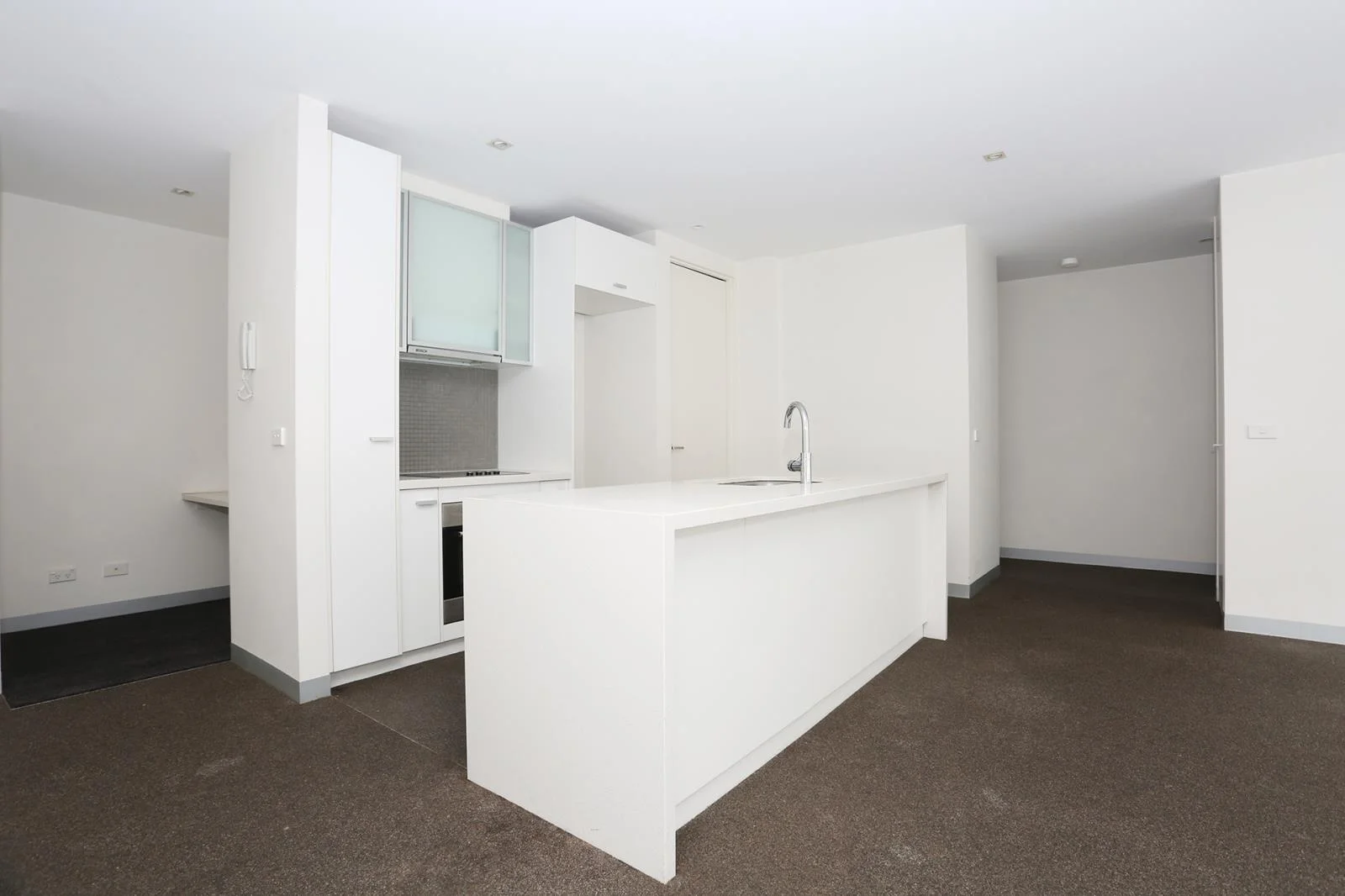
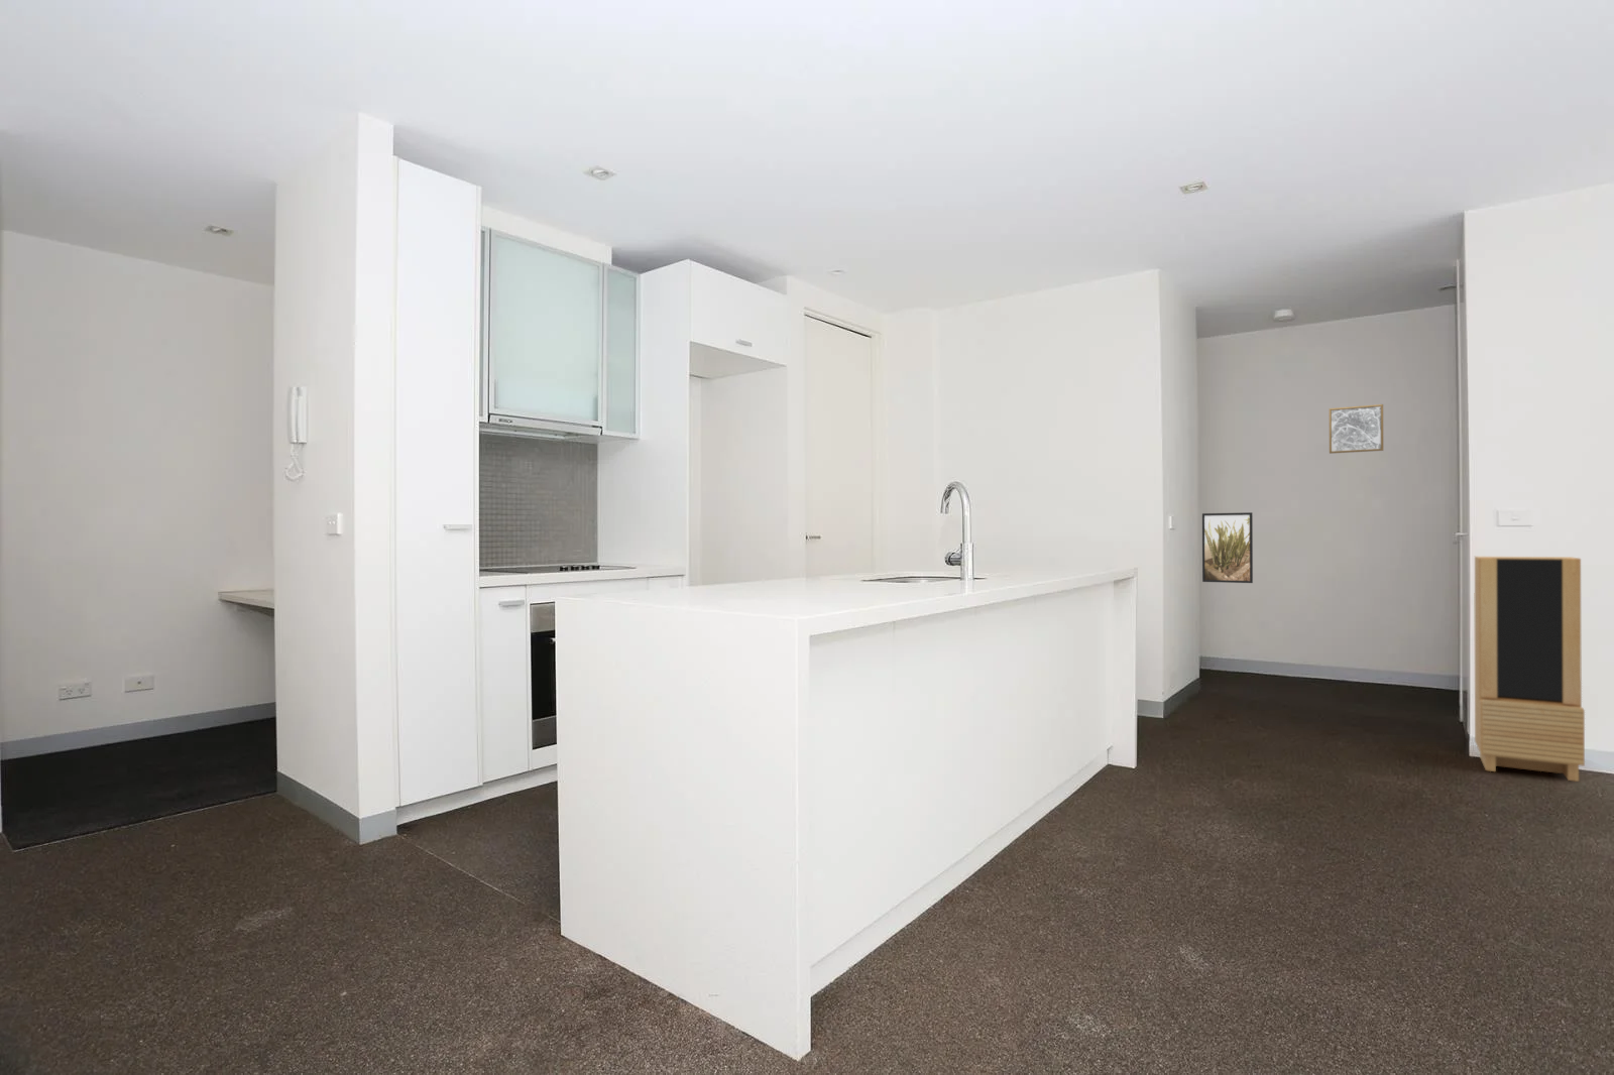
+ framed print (1226, 547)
+ wall art (1356, 428)
+ storage cabinet (1526, 662)
